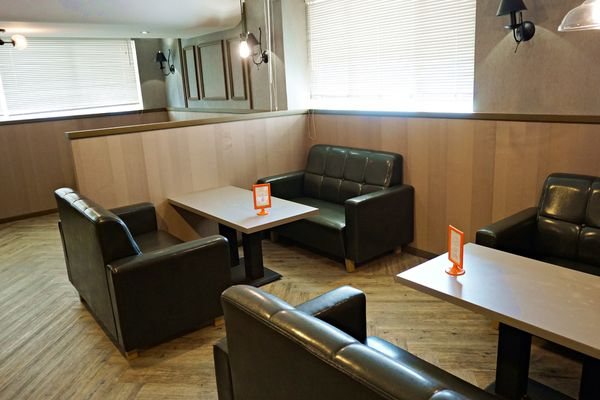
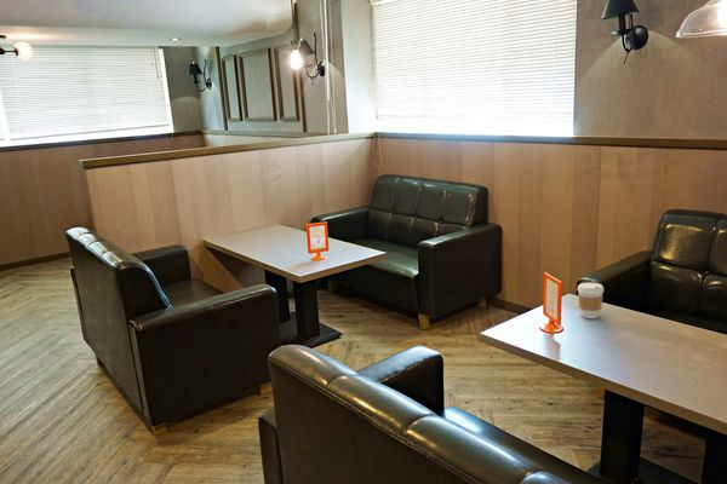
+ coffee cup (590, 300)
